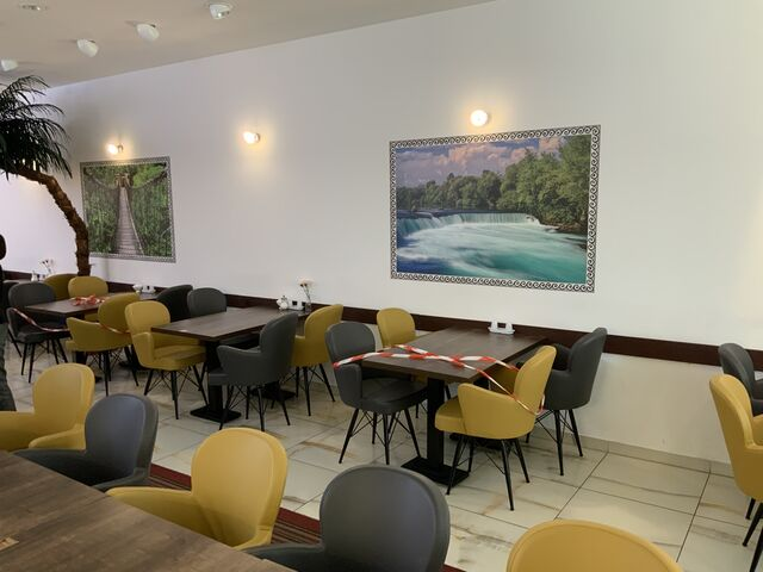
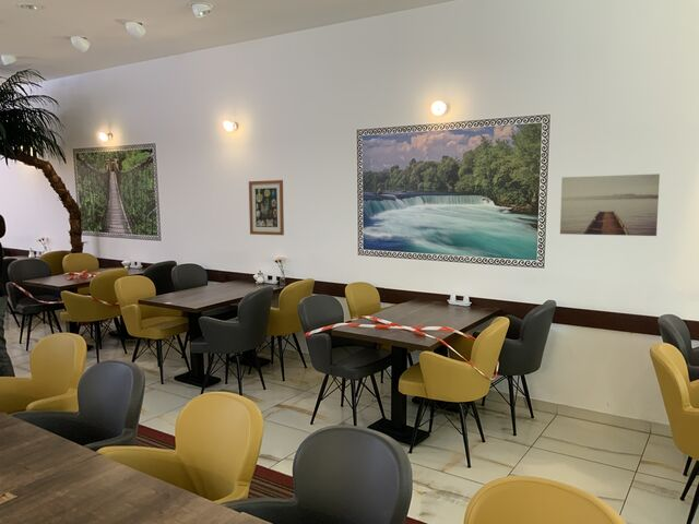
+ wall art (265, 207)
+ wall art (607, 205)
